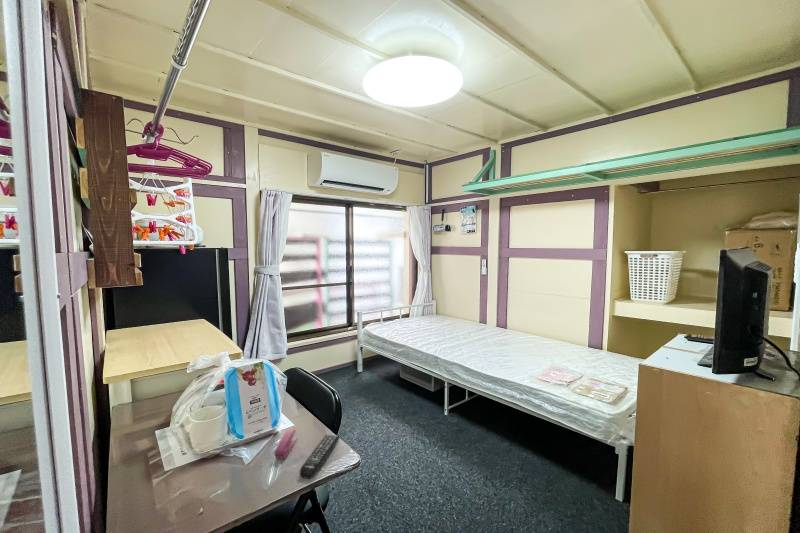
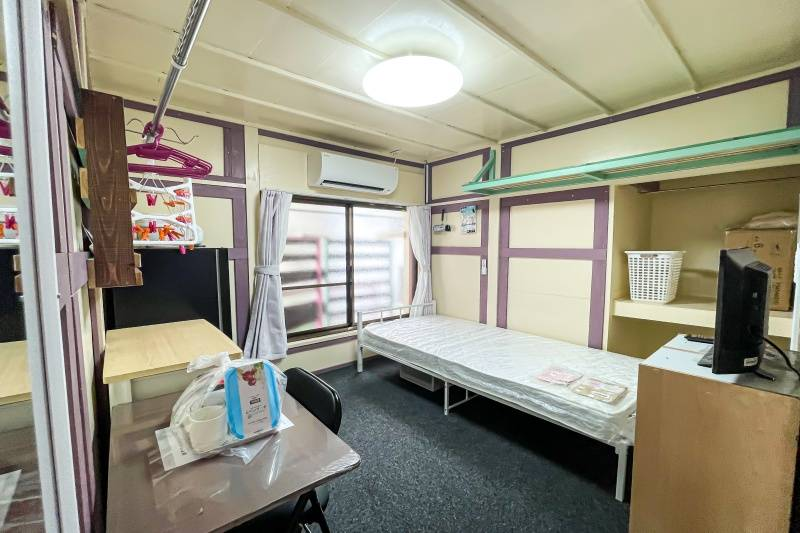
- remote control (321, 453)
- stapler (286, 442)
